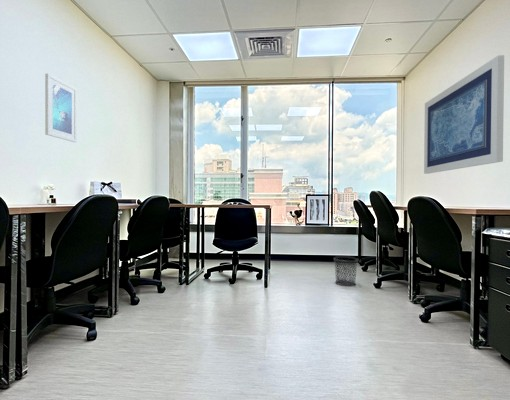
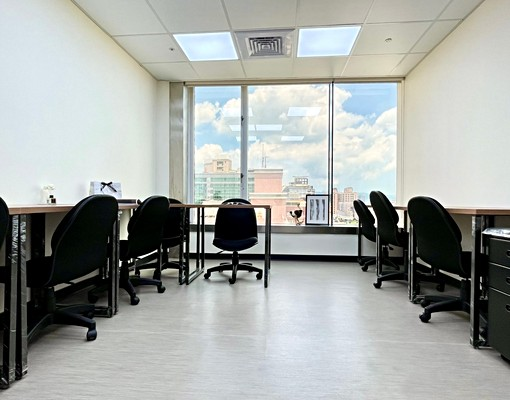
- wall art (455, 126)
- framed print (62, 110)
- waste bin (345, 270)
